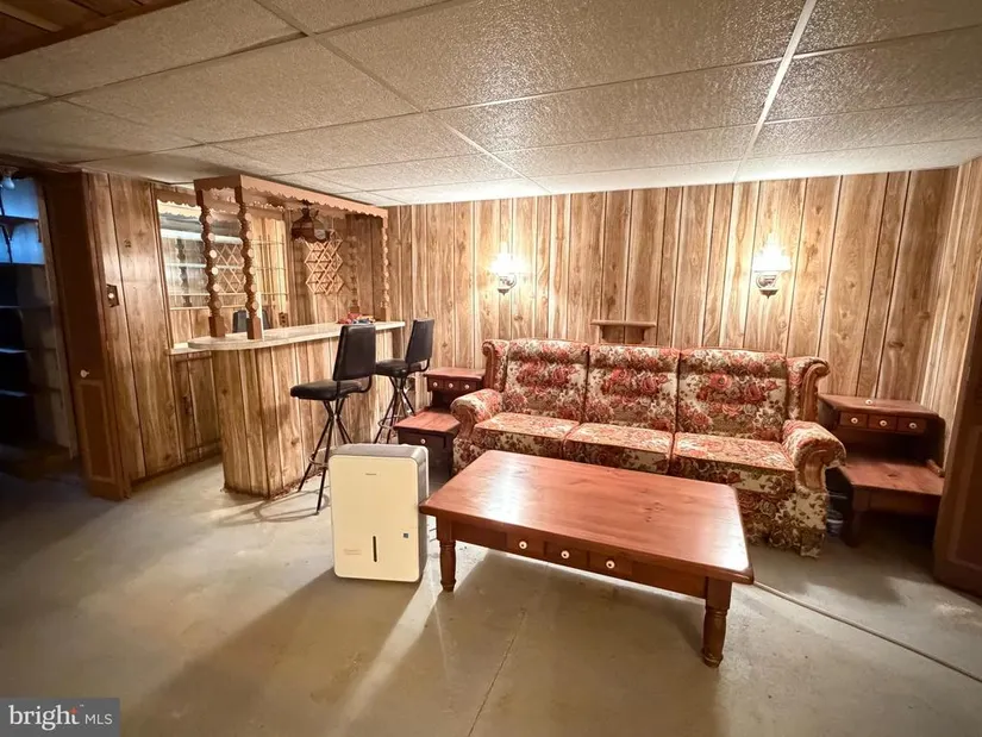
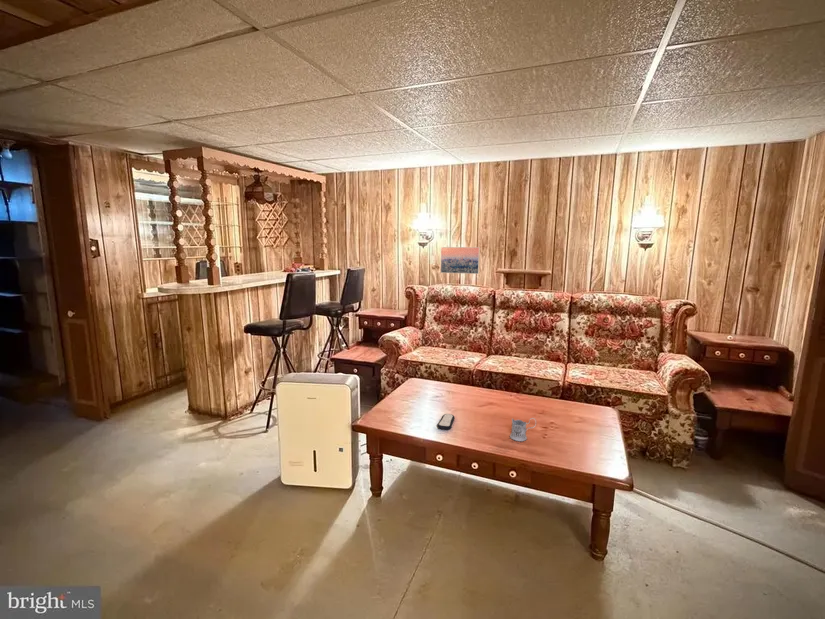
+ remote control (446, 421)
+ tea glass holder (523, 427)
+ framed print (459, 260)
